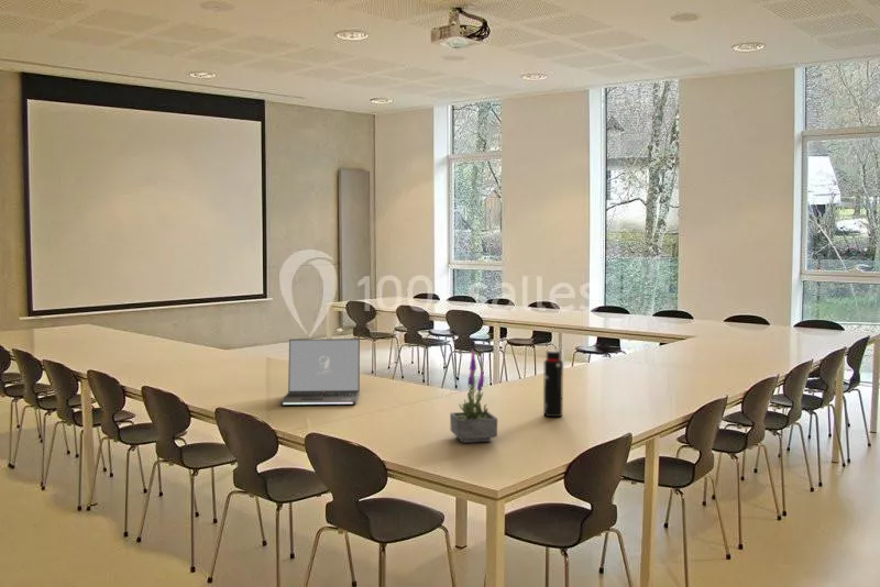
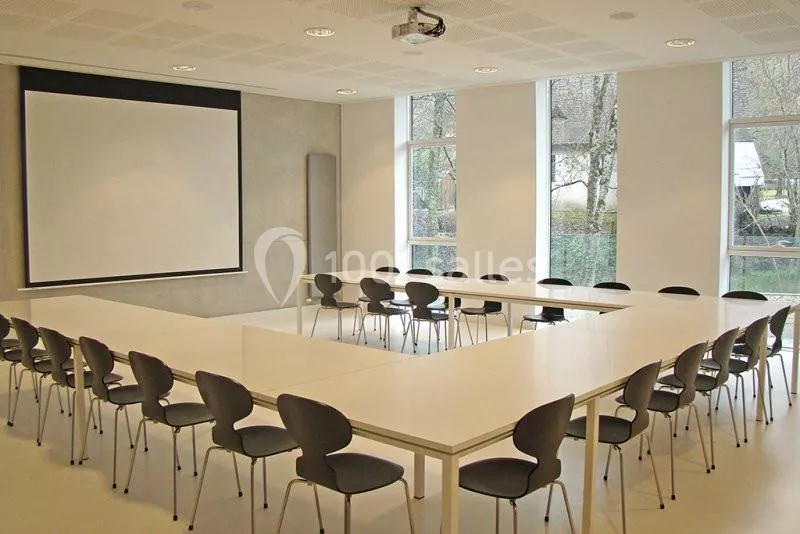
- laptop (321, 370)
- water bottle (553, 383)
- potted plant (473, 394)
